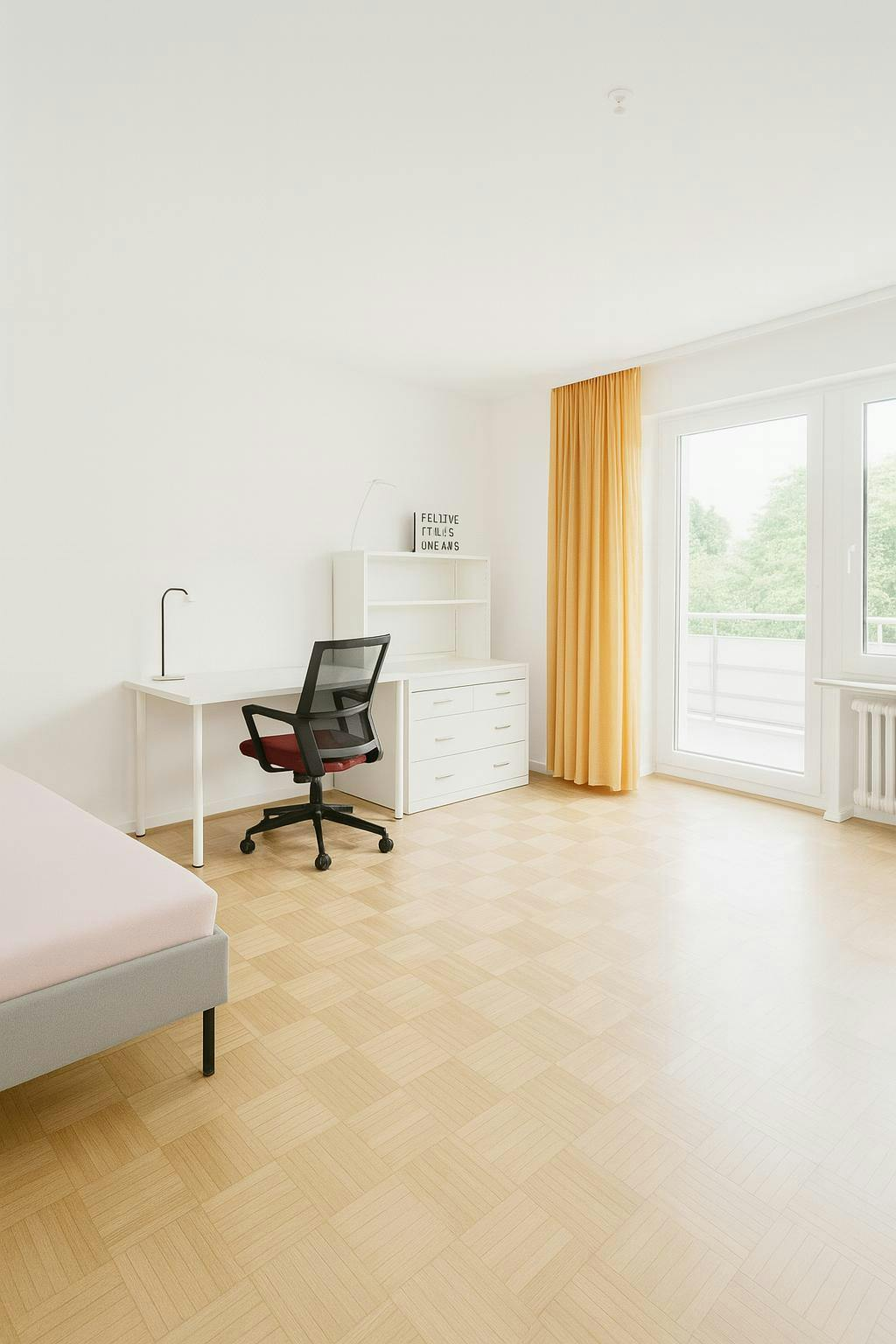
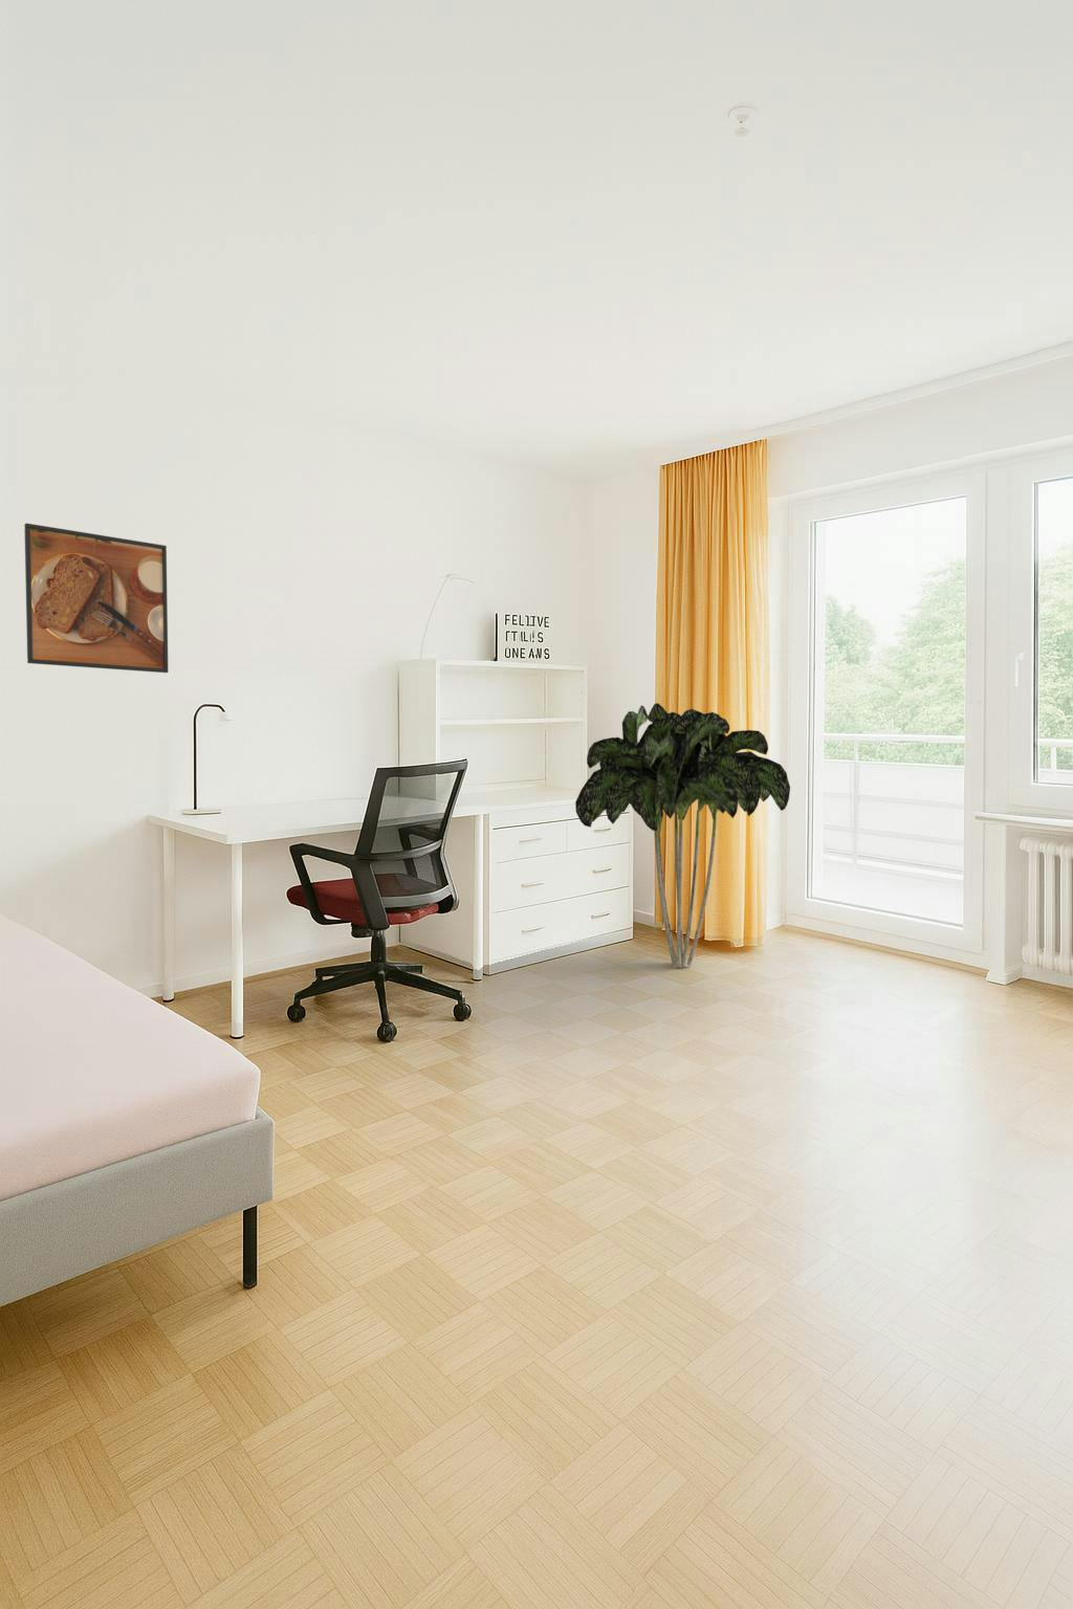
+ indoor plant (679, 836)
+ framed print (99, 601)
